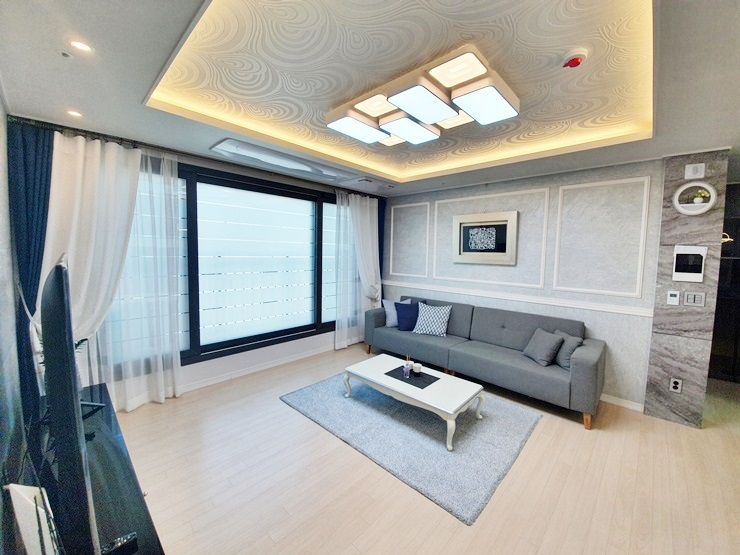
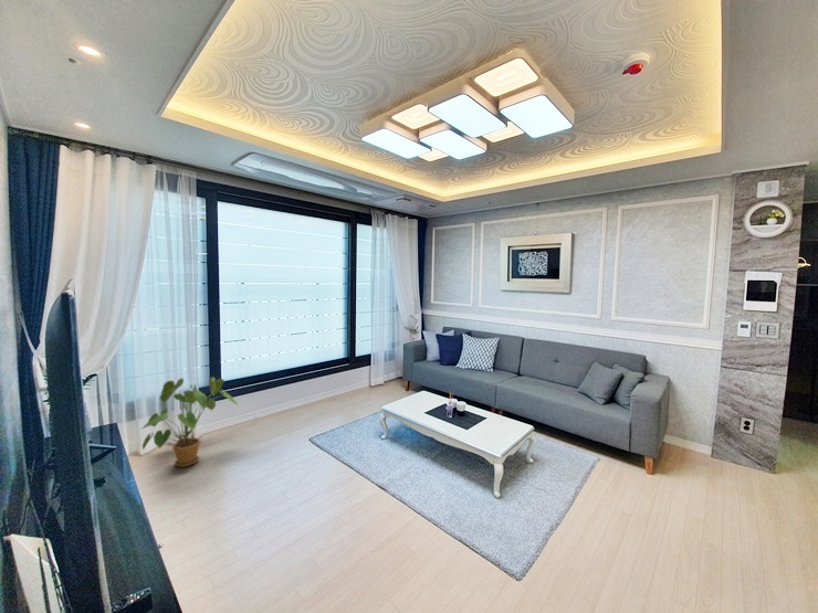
+ house plant (191, 418)
